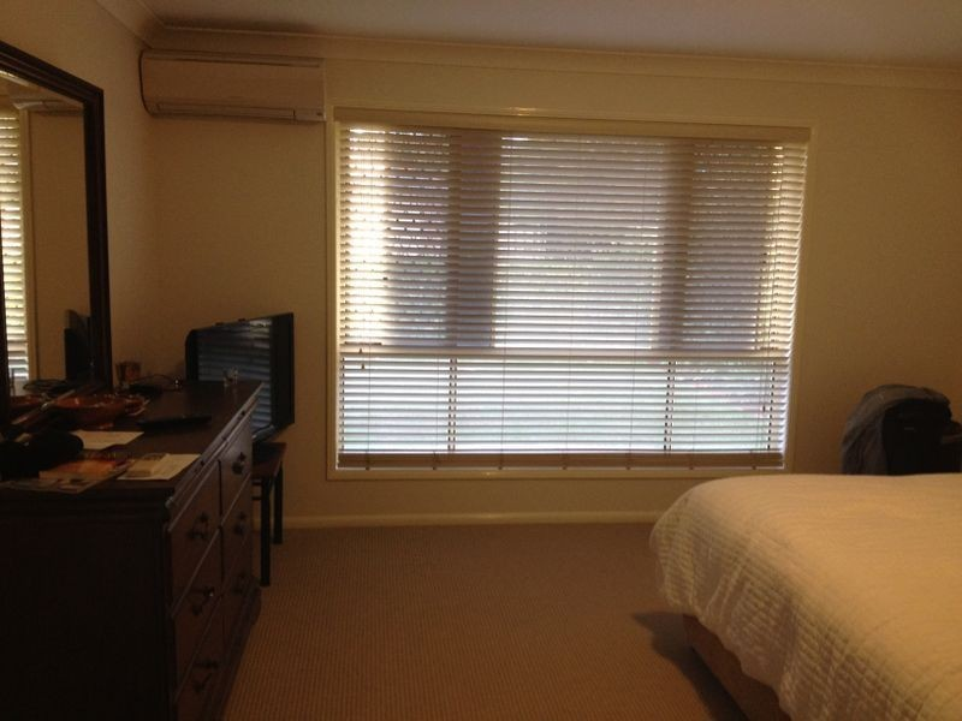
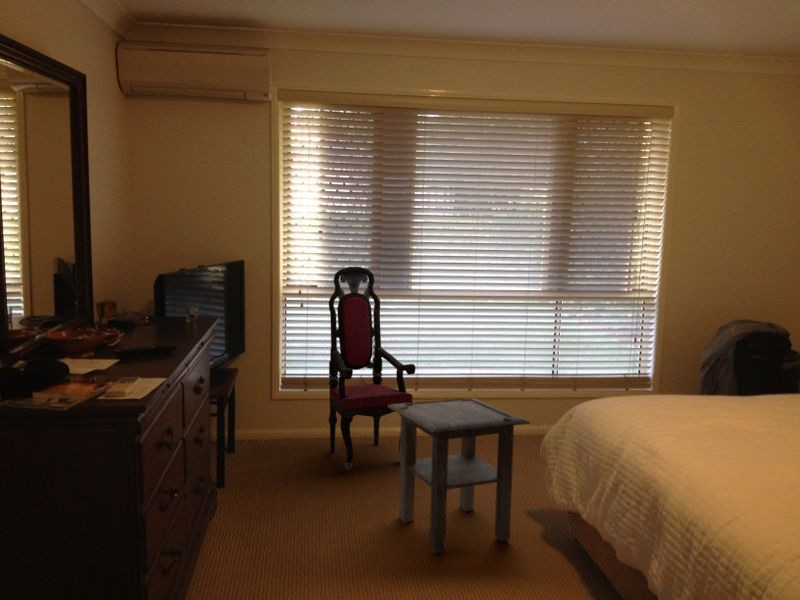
+ armchair (368, 364)
+ side table (454, 469)
